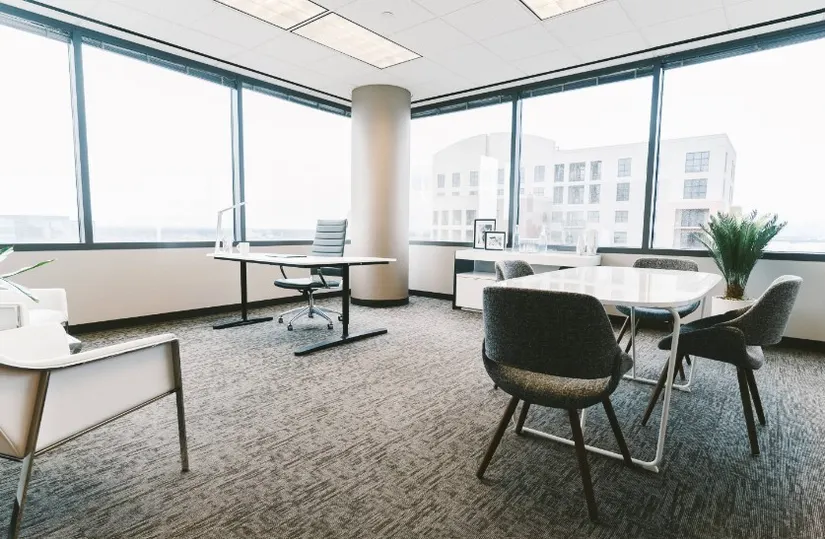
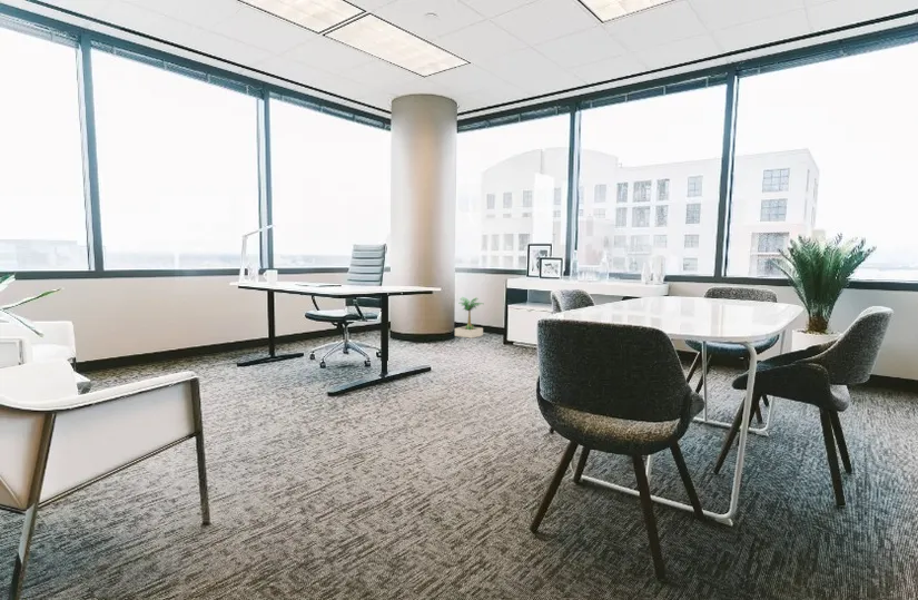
+ potted plant (470, 316)
